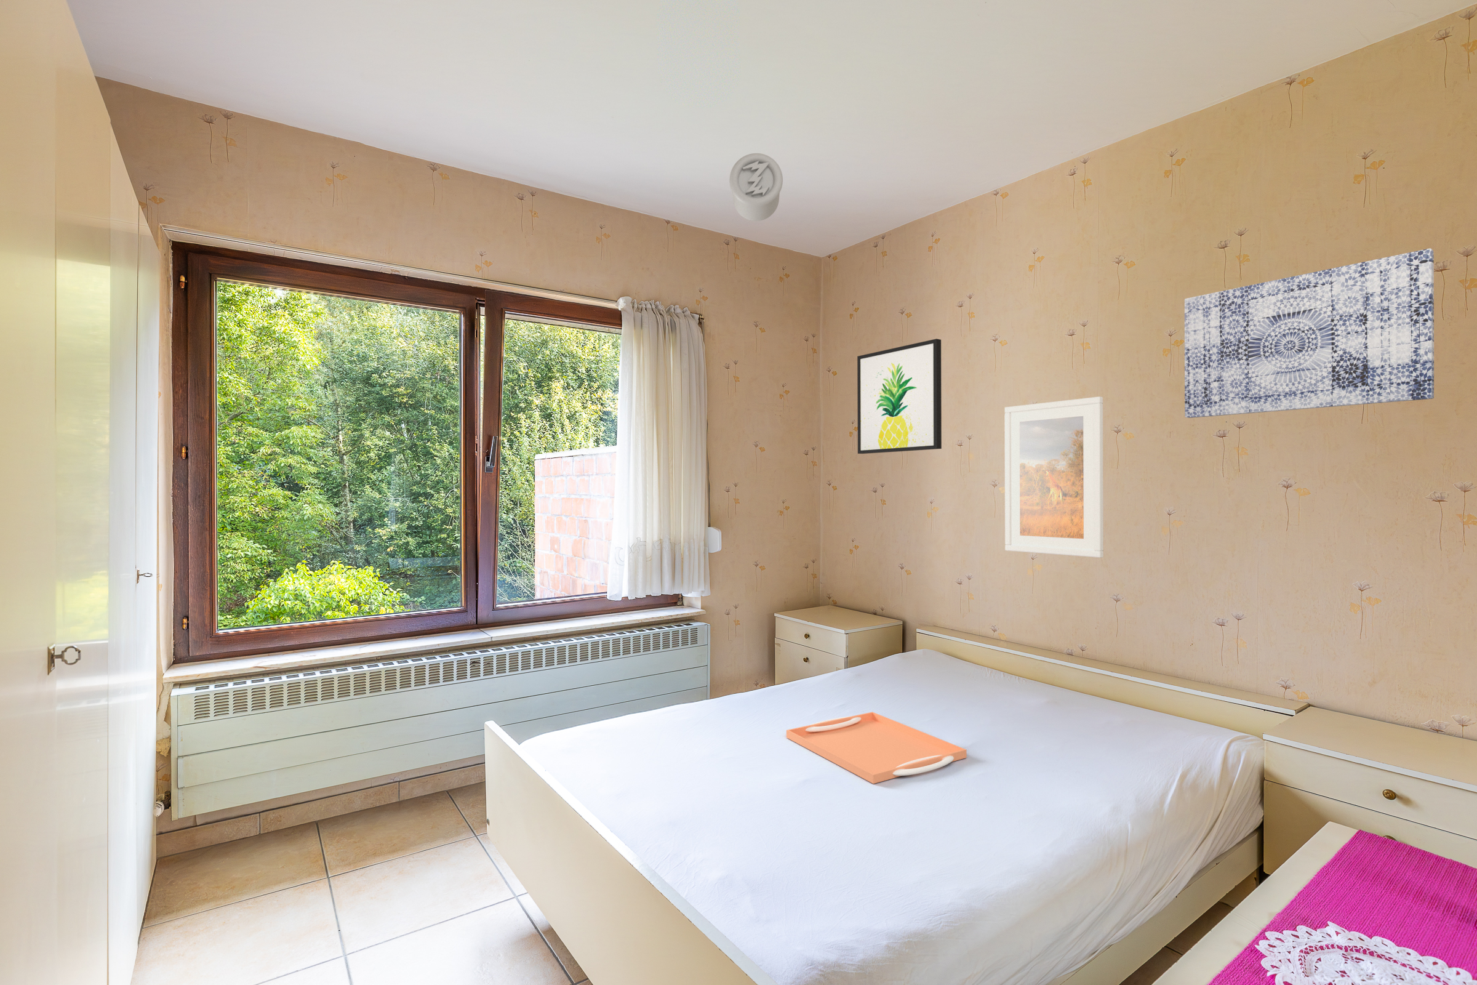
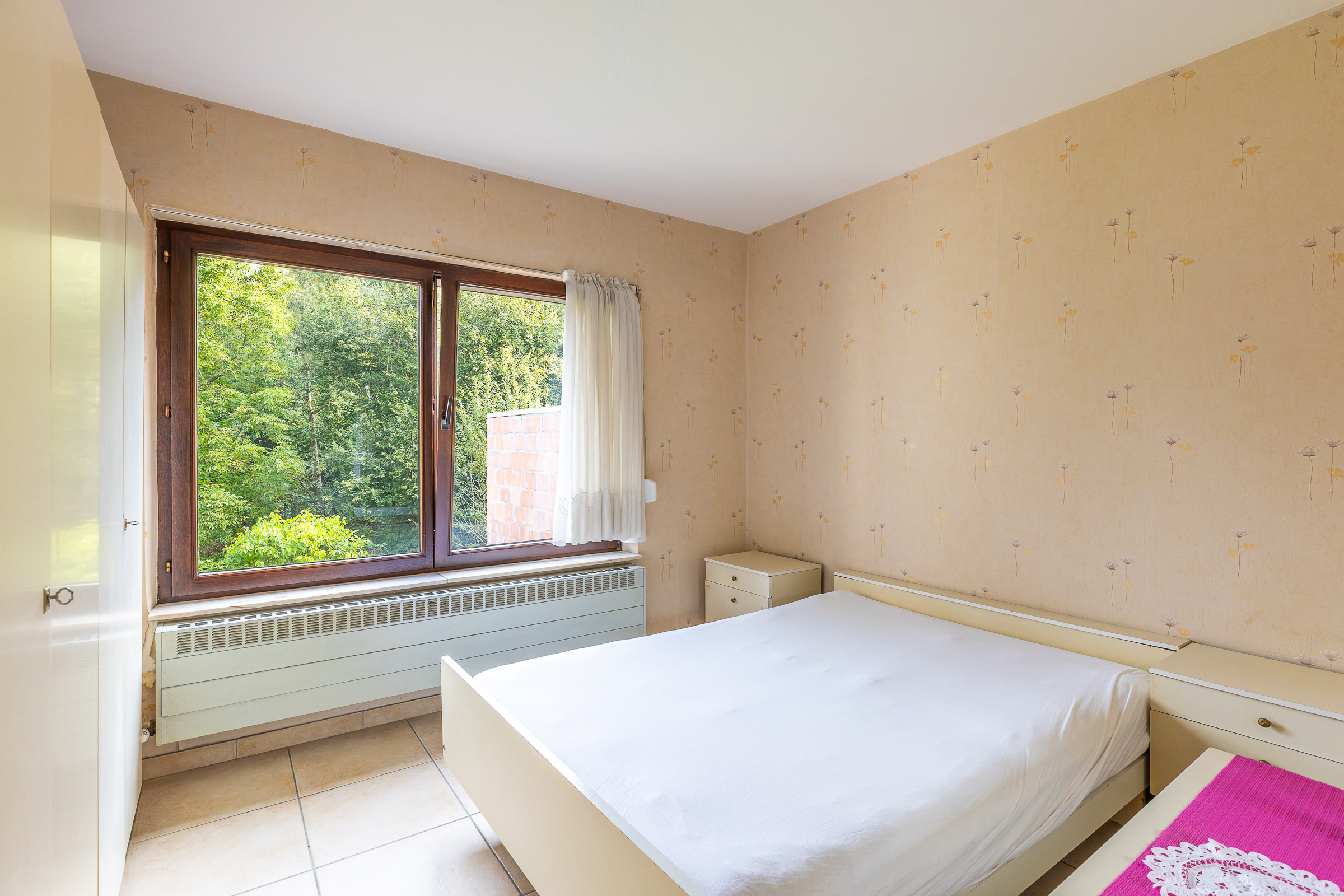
- ceiling light (756, 188)
- wall art (1296, 343)
- wall art (897, 399)
- serving tray (873, 743)
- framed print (1051, 478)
